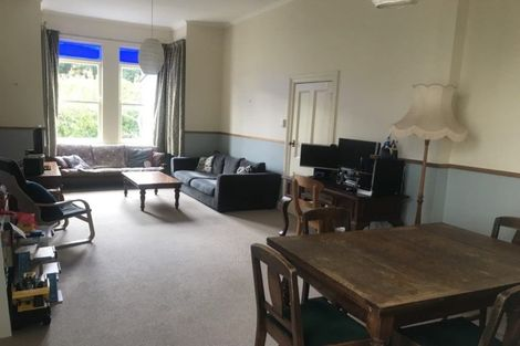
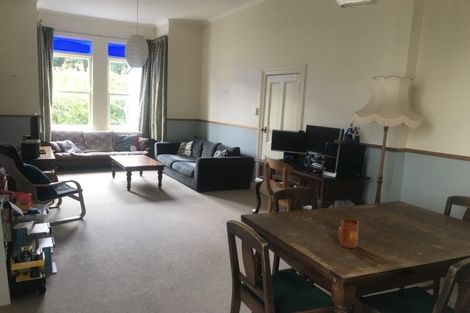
+ mug (346, 234)
